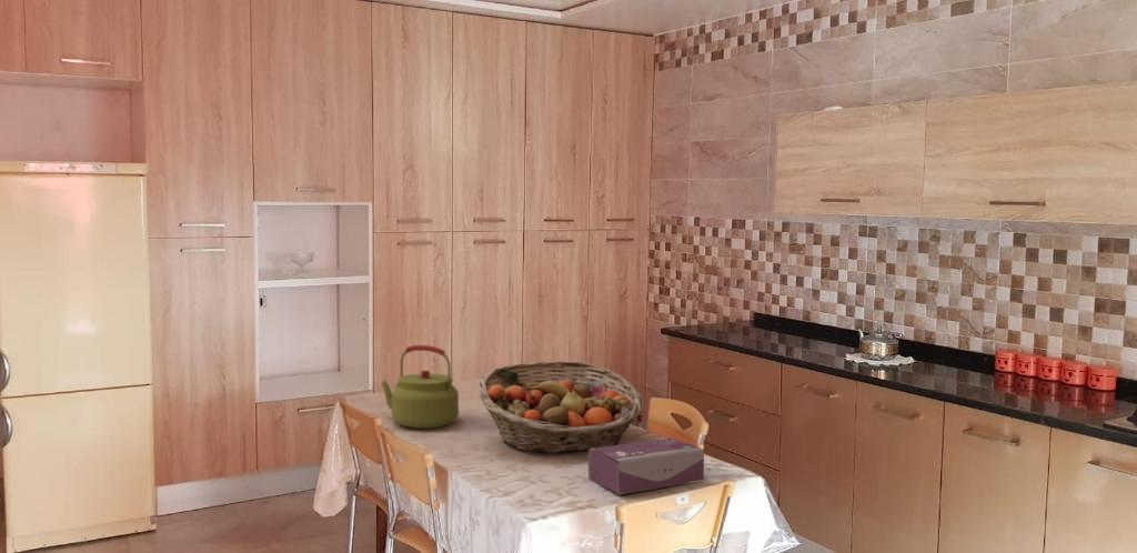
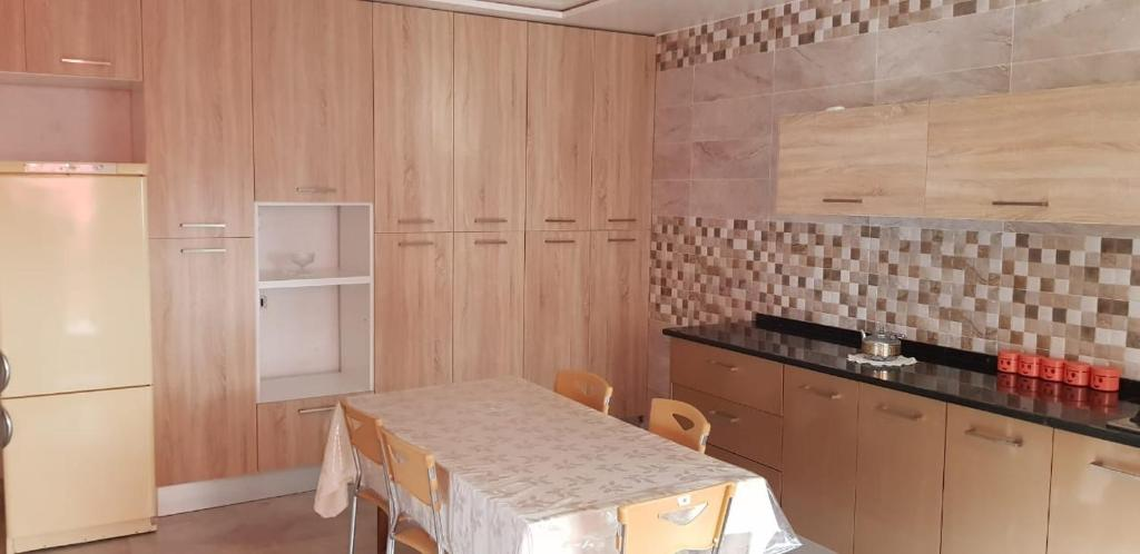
- kettle (416, 382)
- fruit basket (560, 405)
- tissue box (645, 463)
